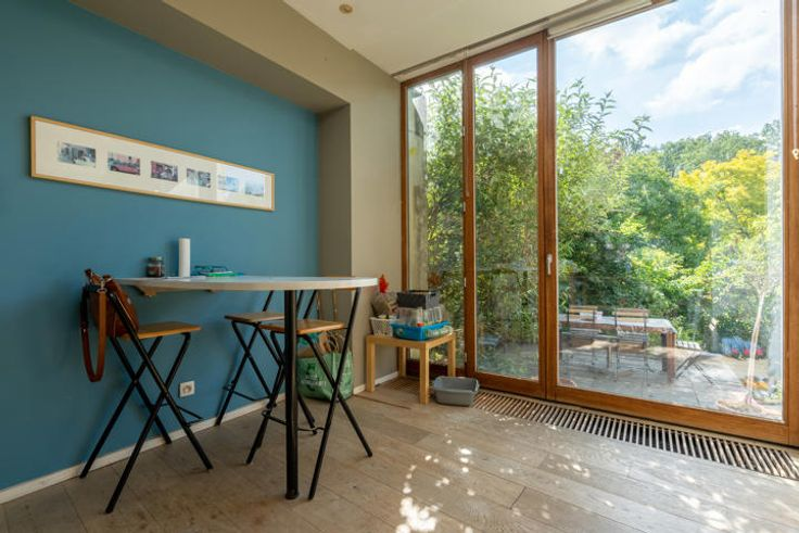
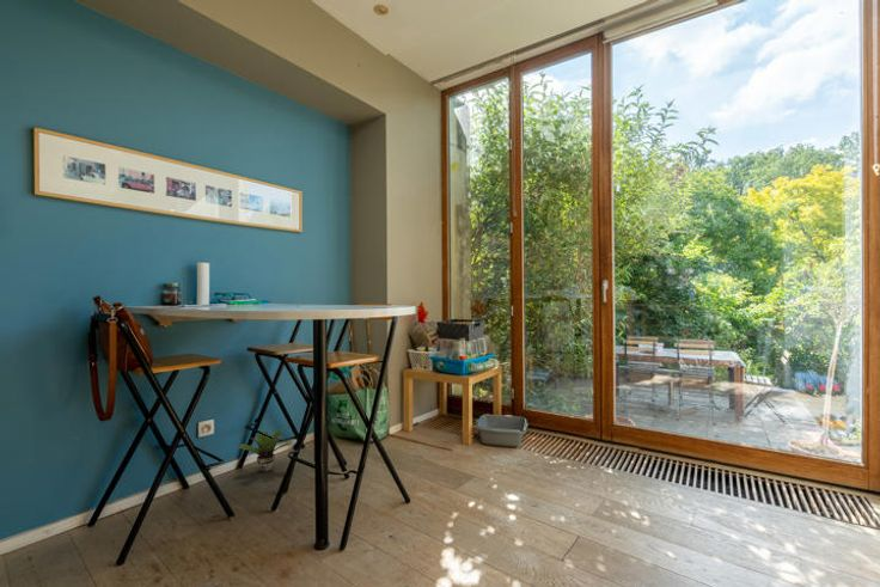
+ potted plant (267, 451)
